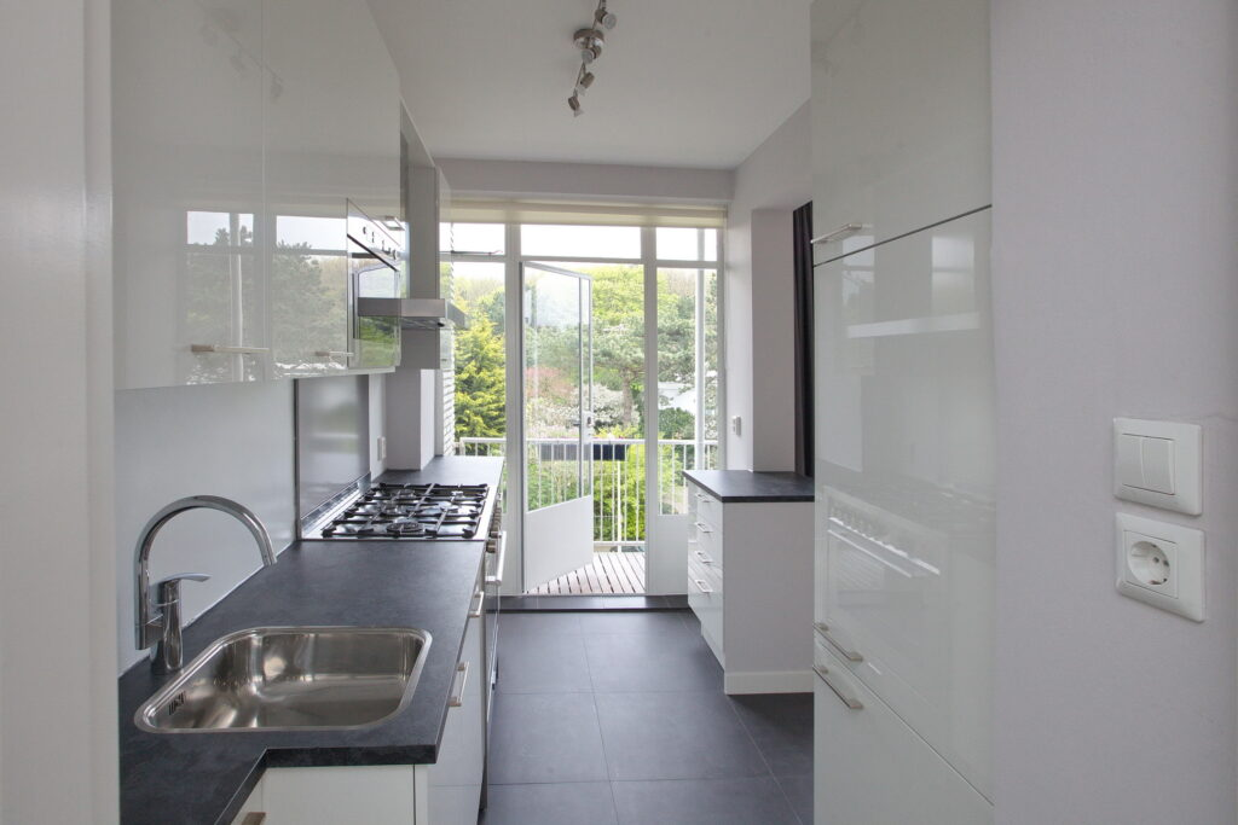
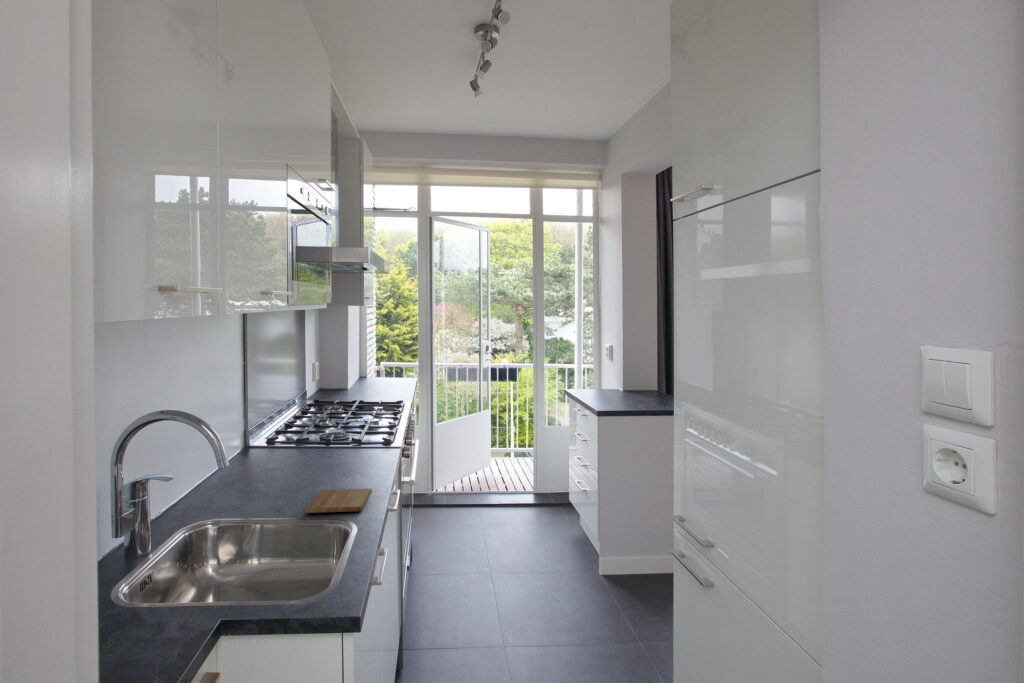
+ cutting board (340, 499)
